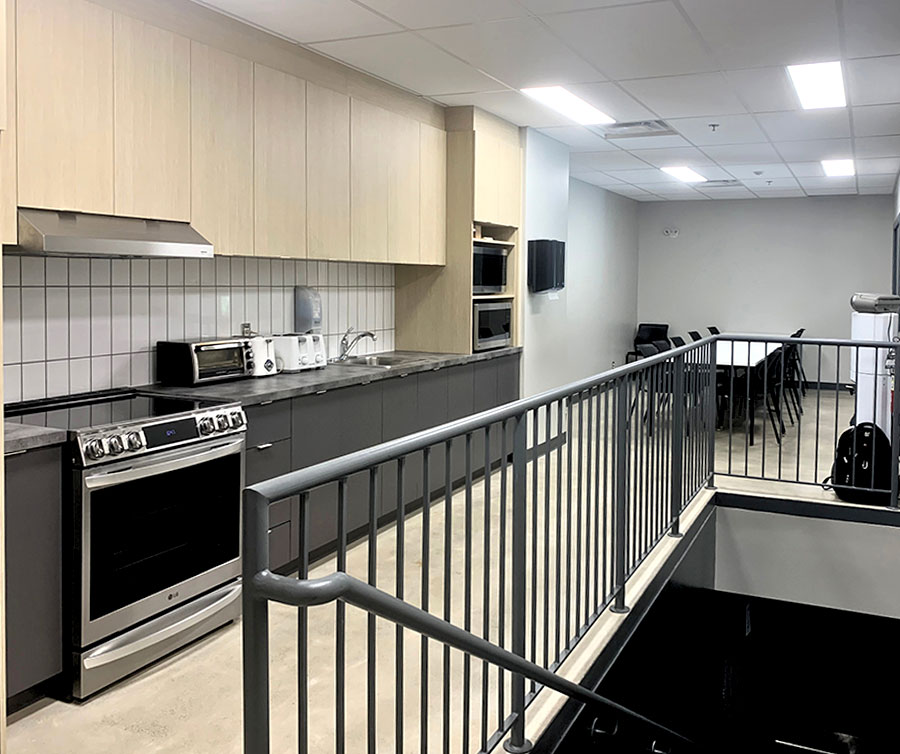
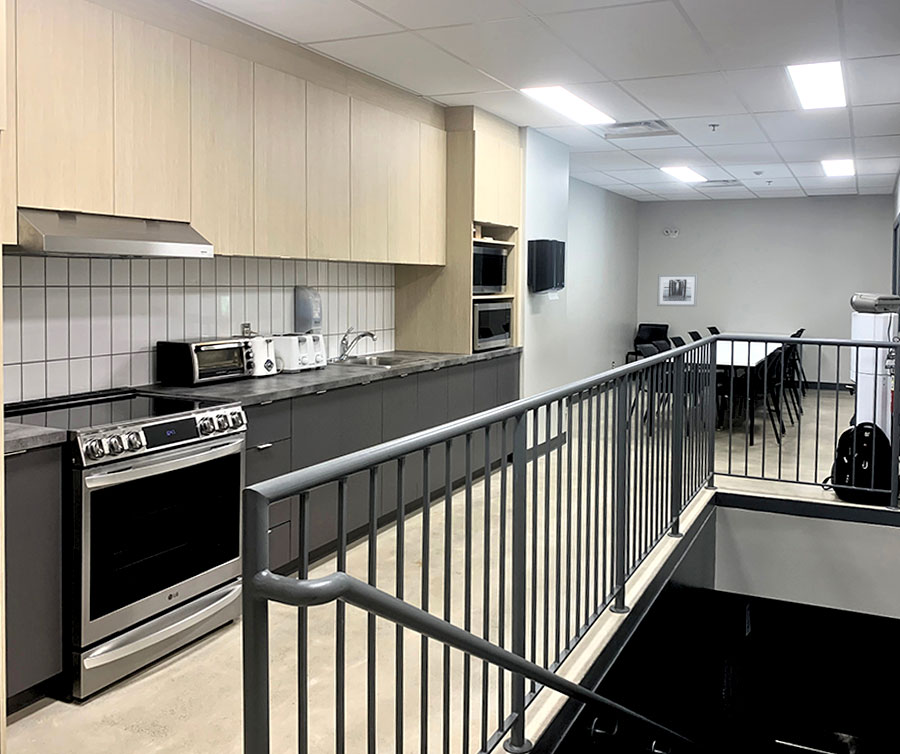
+ wall art (677, 290)
